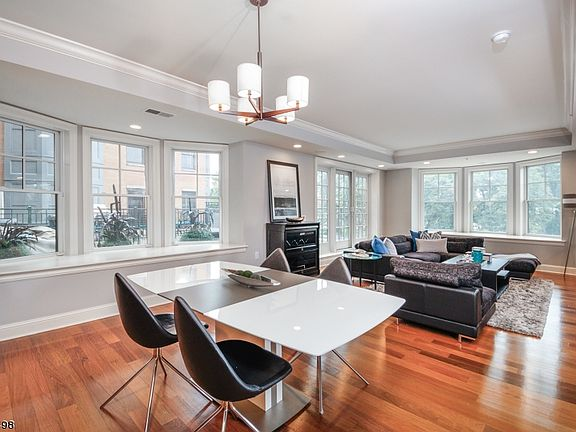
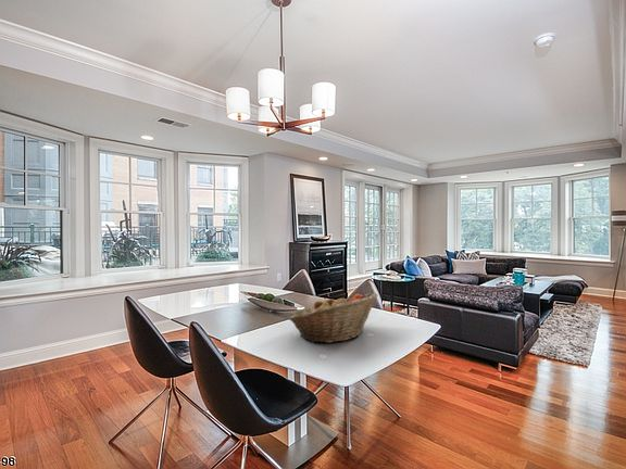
+ fruit basket (335, 313)
